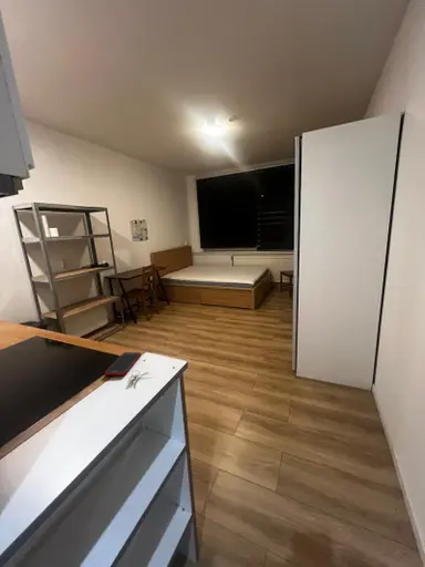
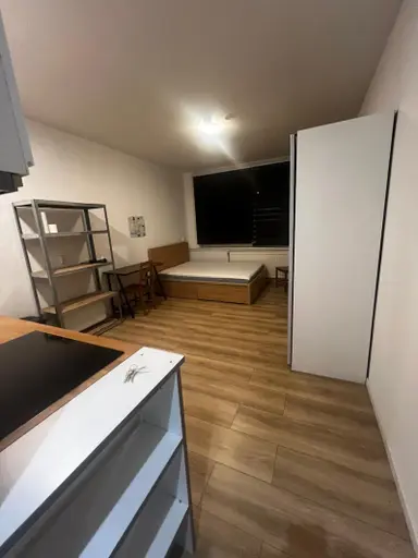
- cell phone (124, 362)
